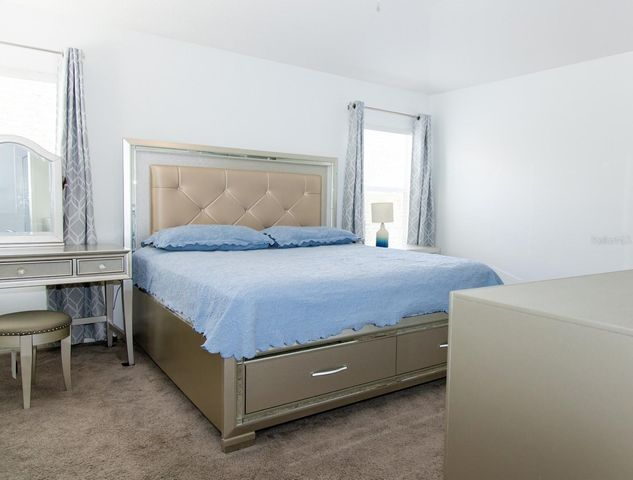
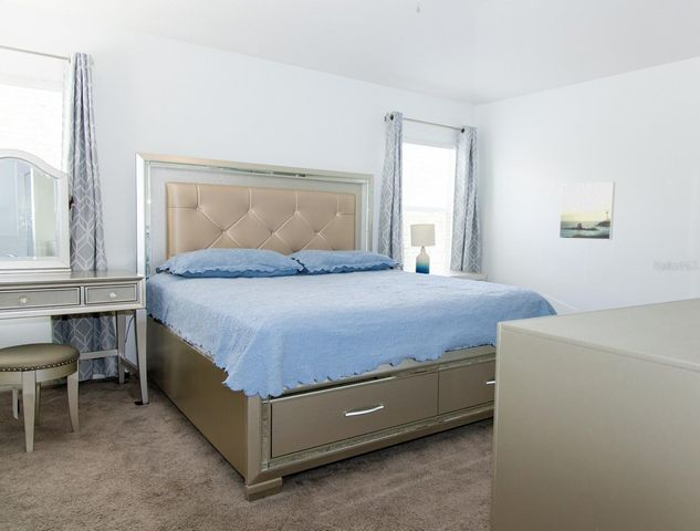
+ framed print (585, 211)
